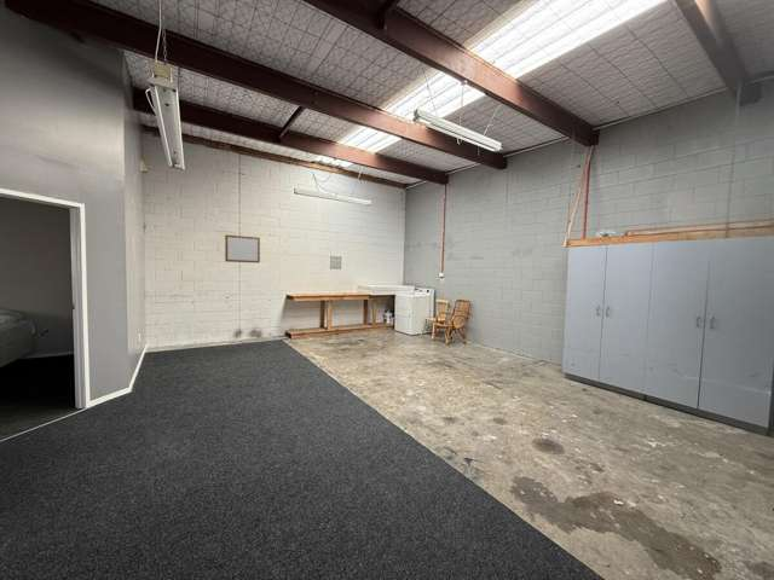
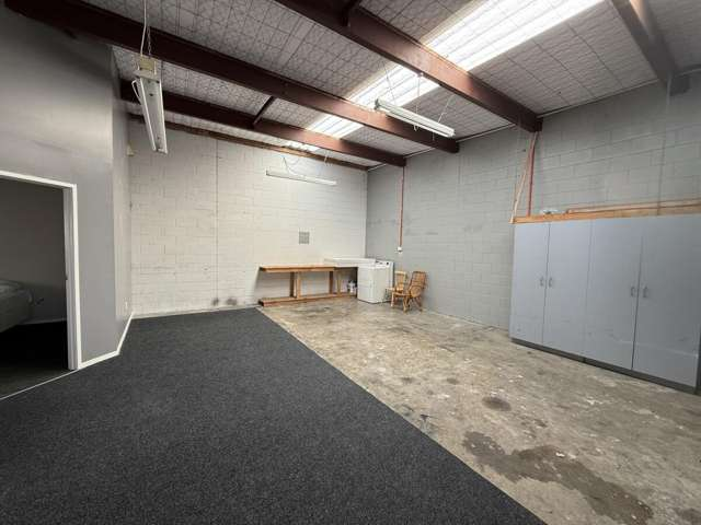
- writing board (242, 249)
